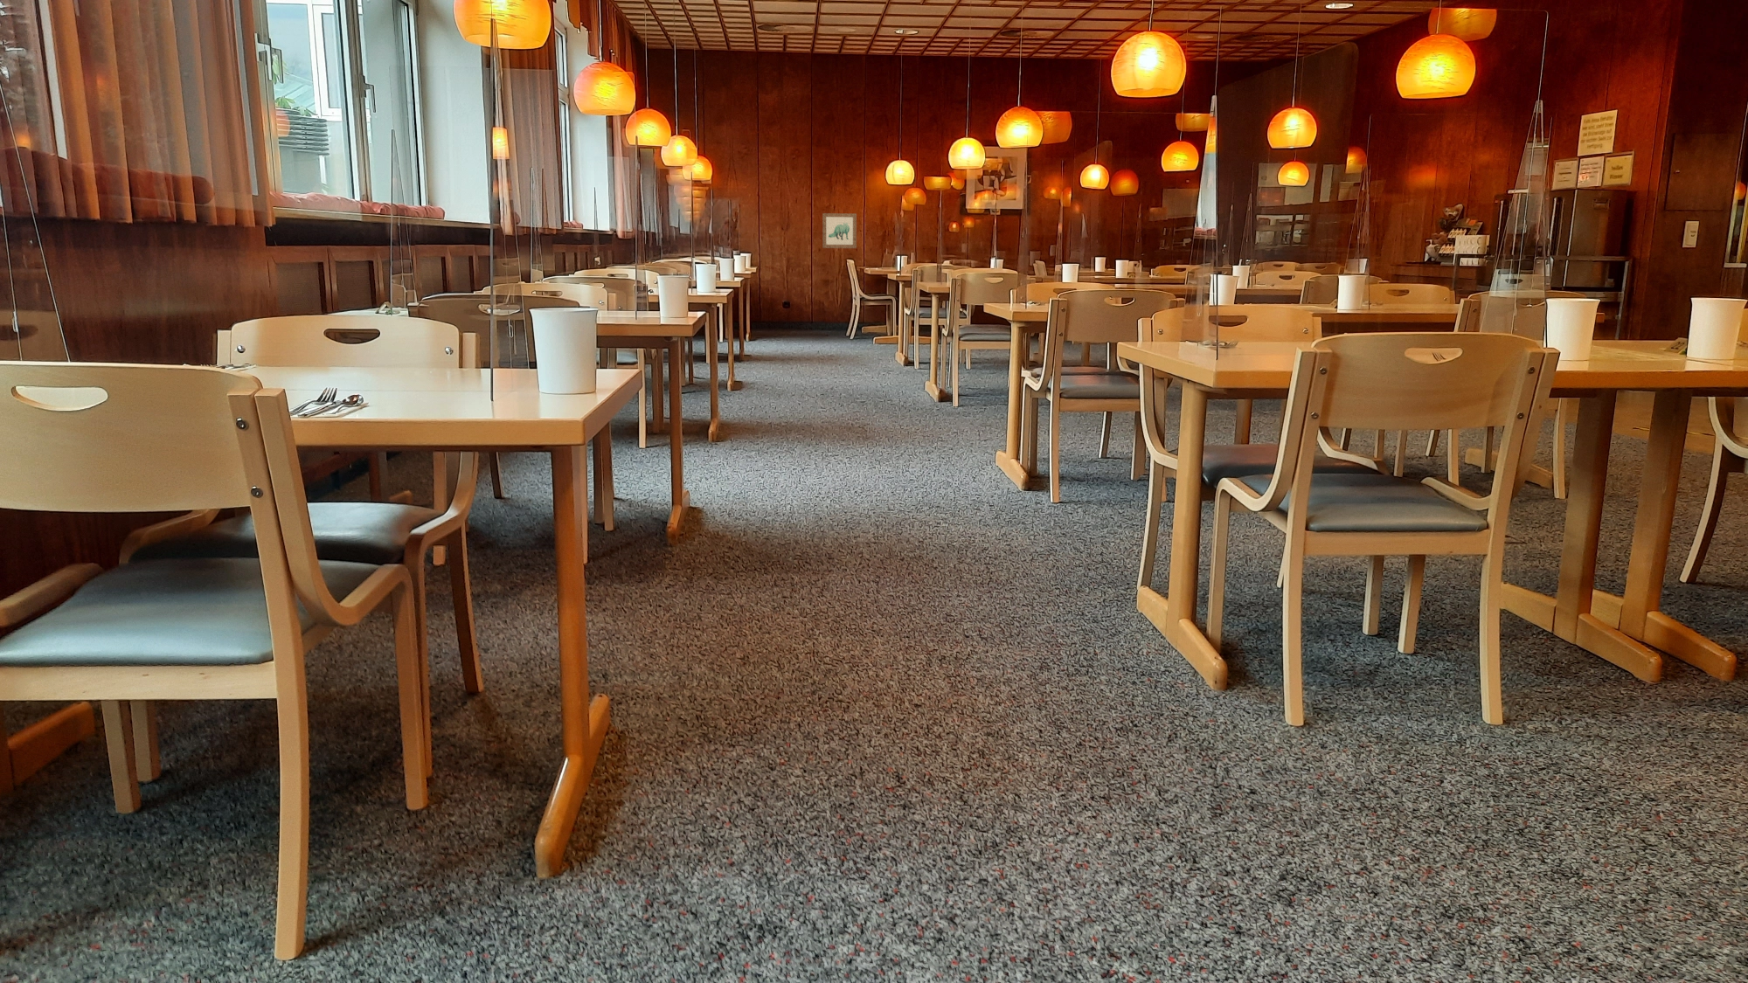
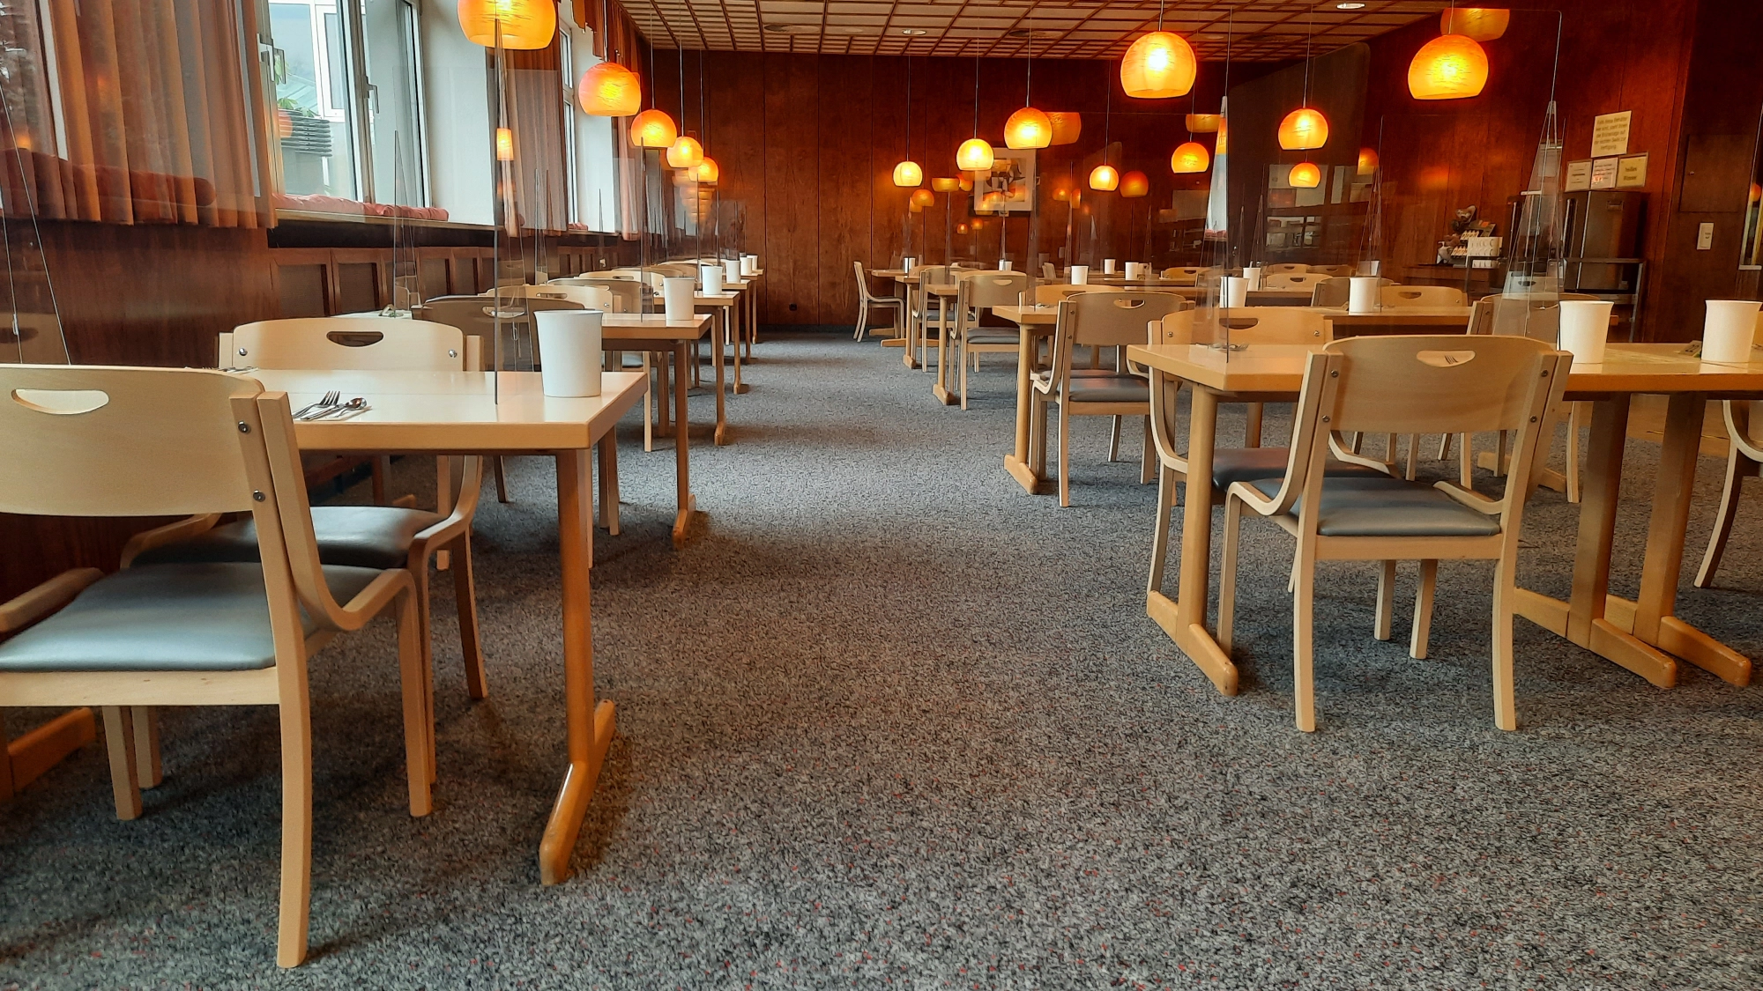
- wall art (839, 230)
